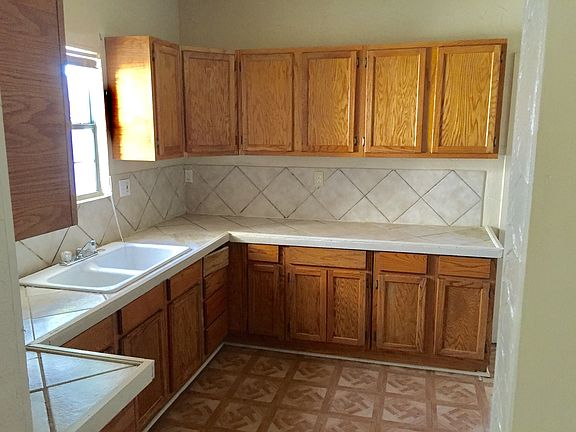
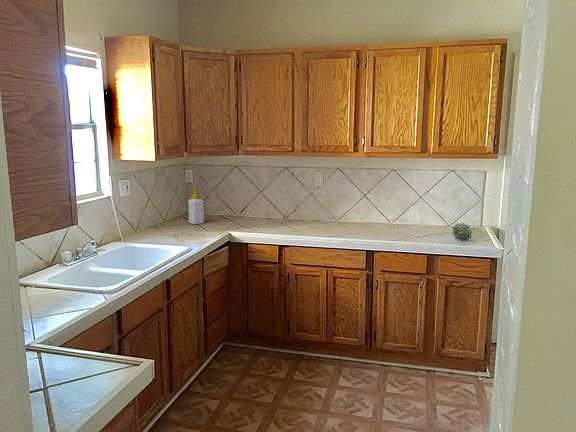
+ succulent plant (462, 232)
+ soap bottle (196, 206)
